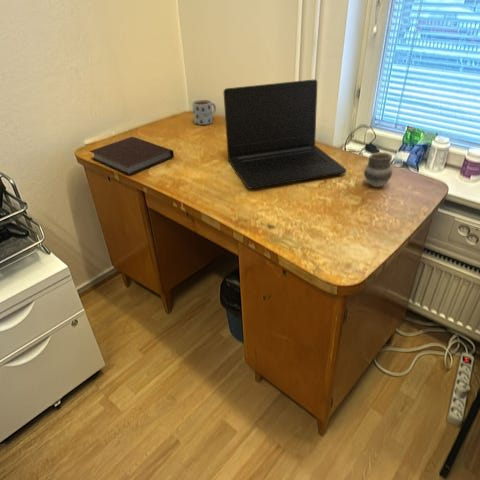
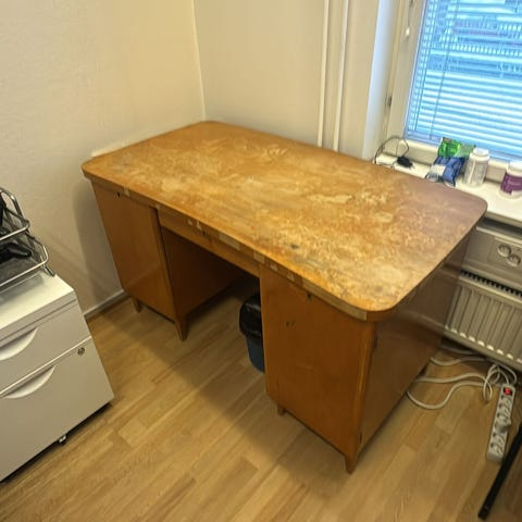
- cup (380, 168)
- laptop (284, 131)
- notebook (131, 154)
- mug (205, 111)
